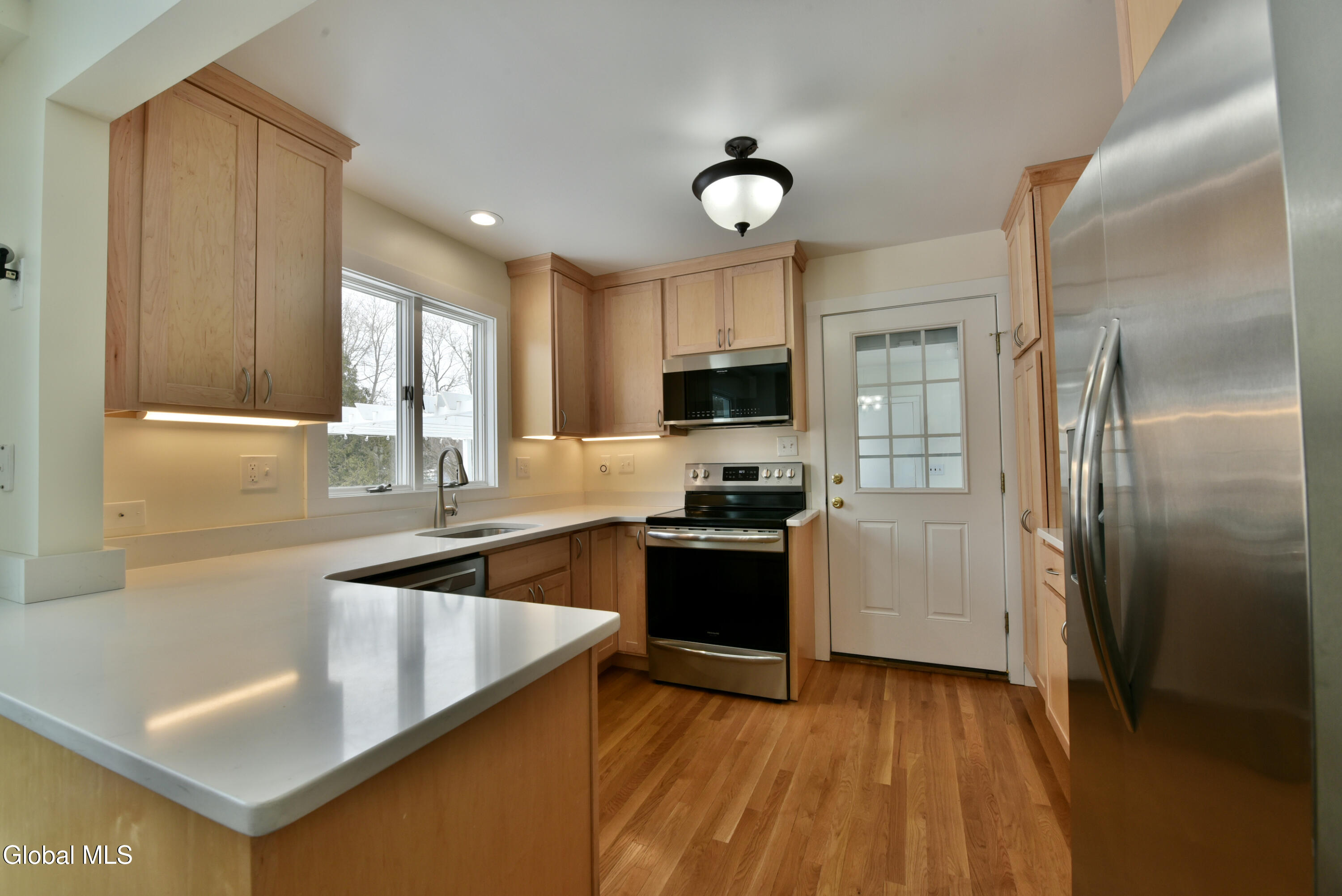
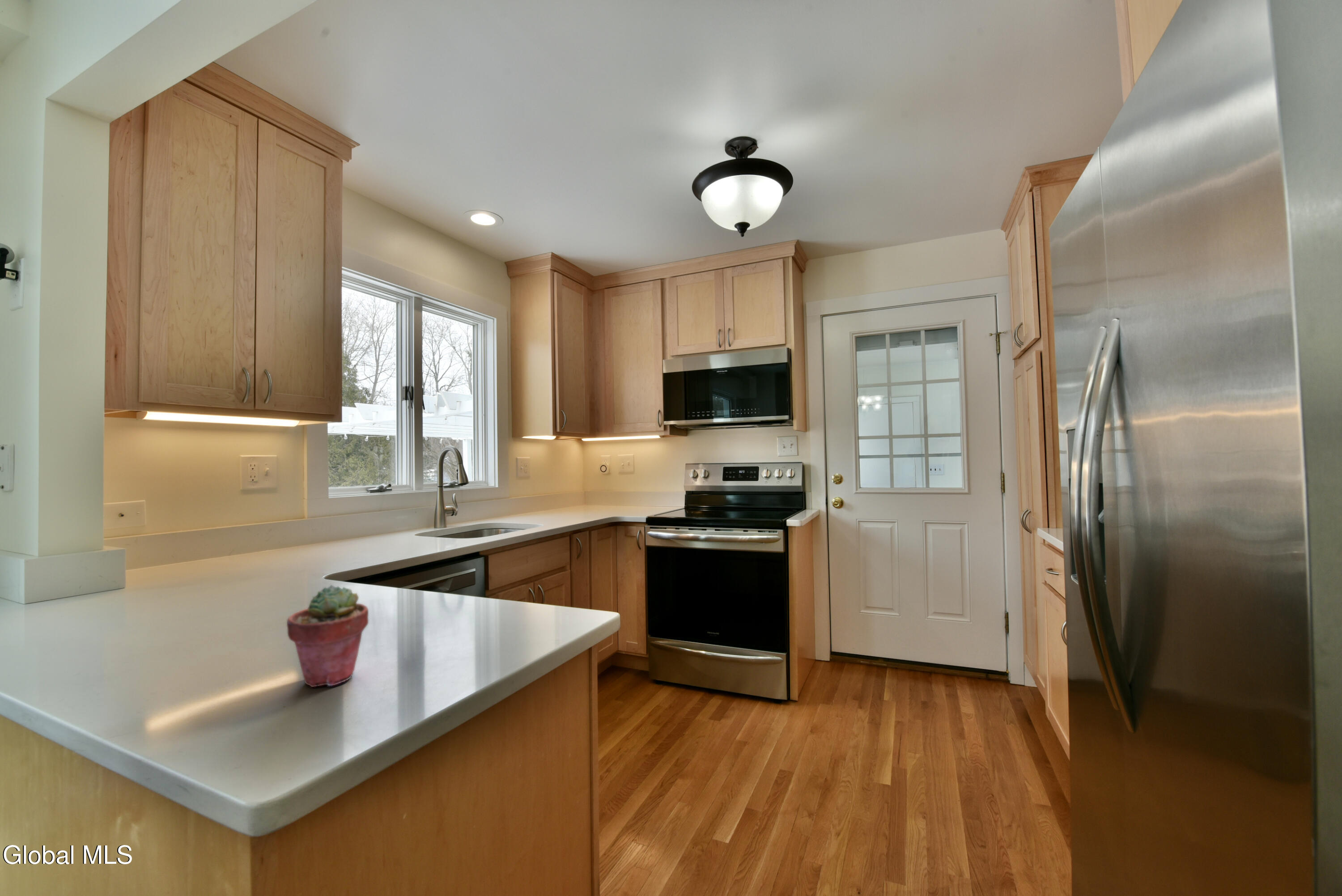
+ potted succulent (329, 631)
